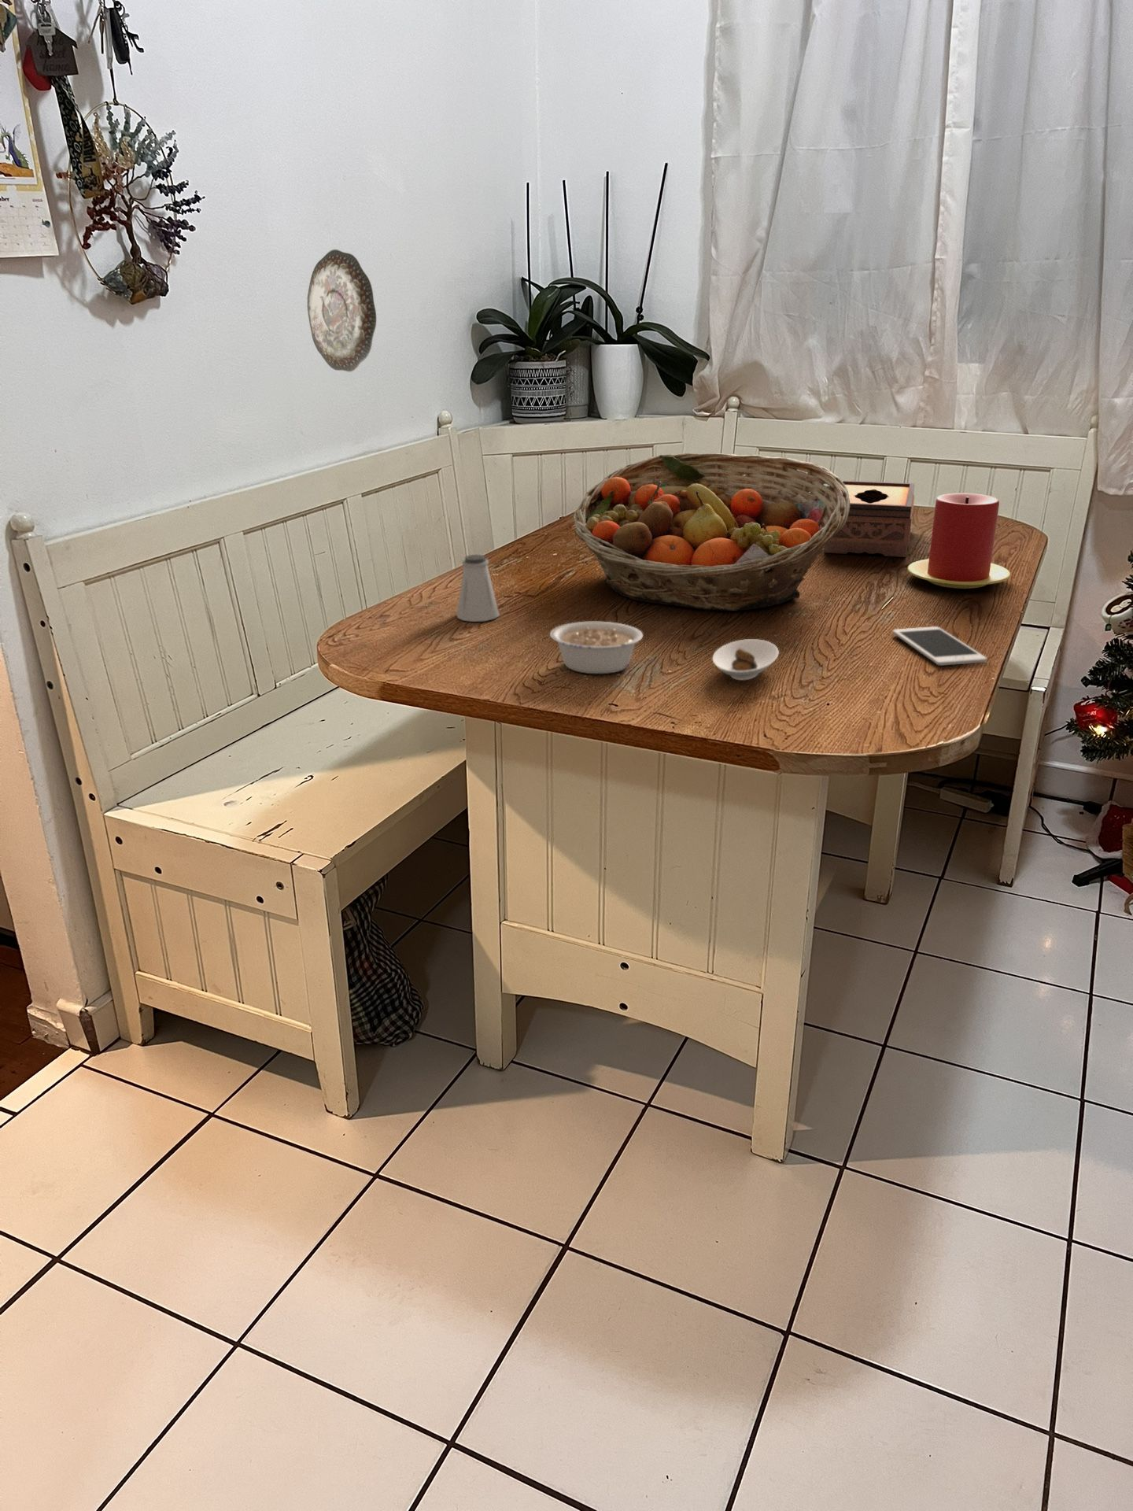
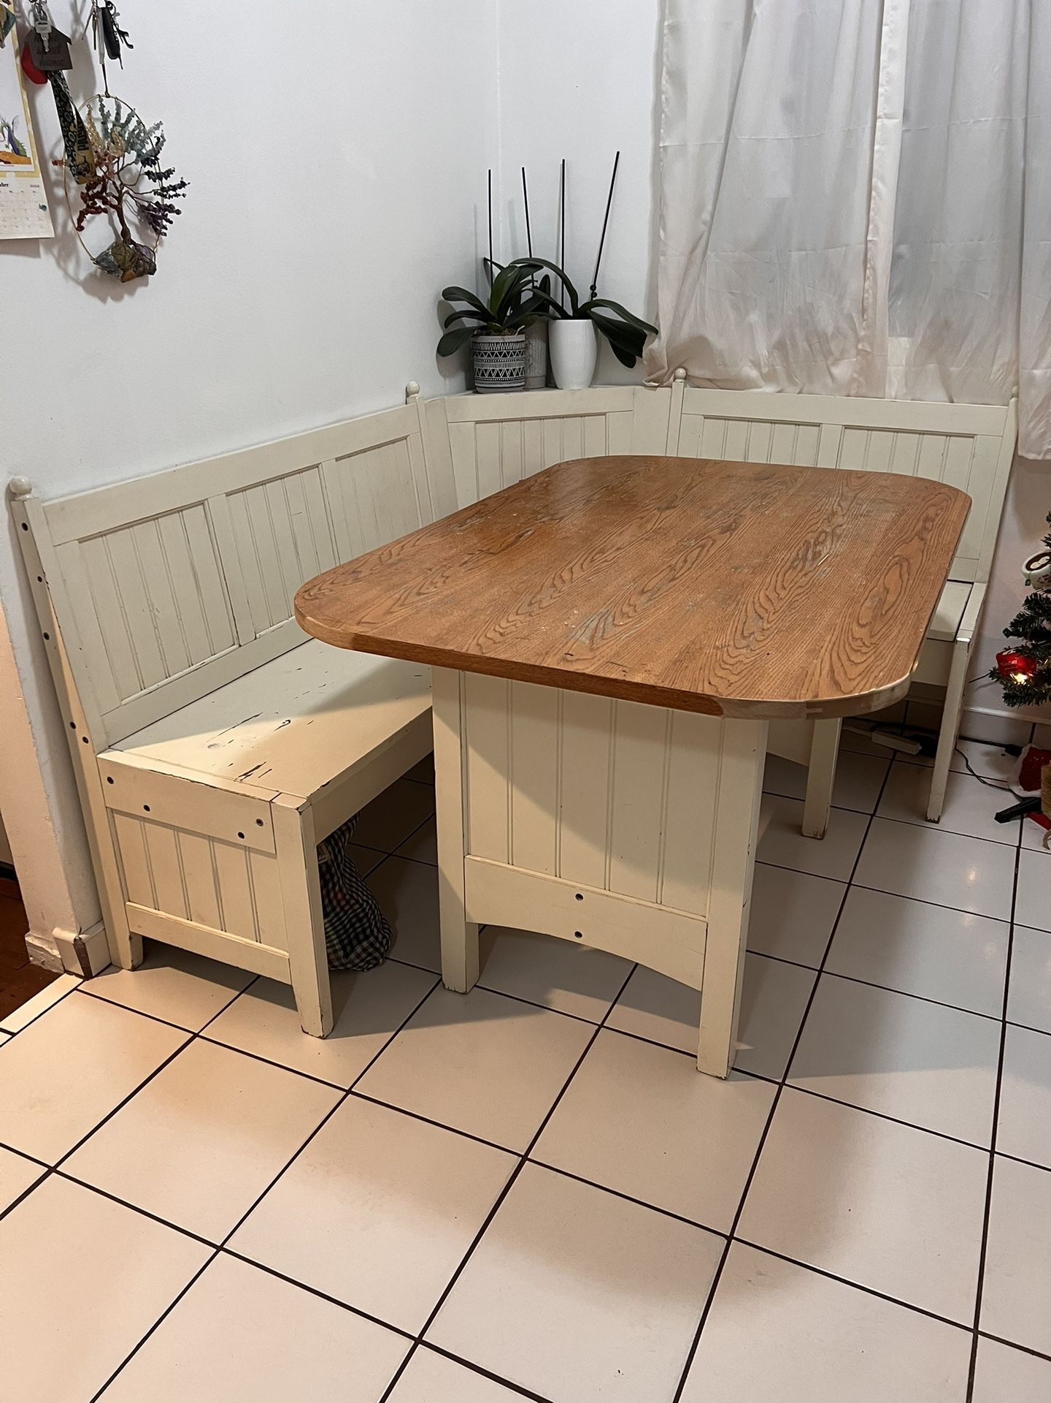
- tissue box (870, 516)
- candle (963, 539)
- saucer (745, 662)
- decorative plate (338, 312)
- cell phone (938, 645)
- saltshaker (476, 587)
- fruit basket (707, 528)
- legume (600, 646)
